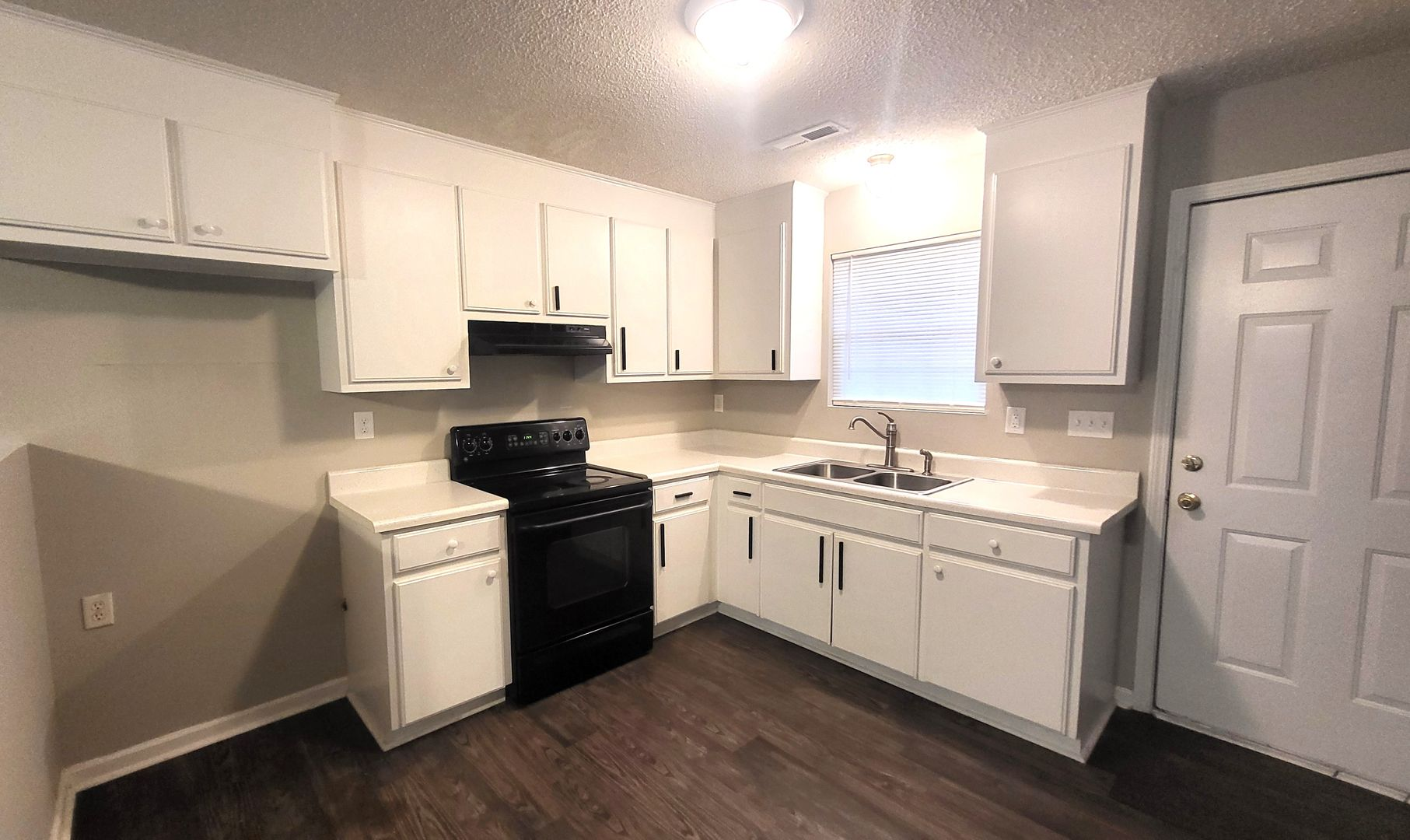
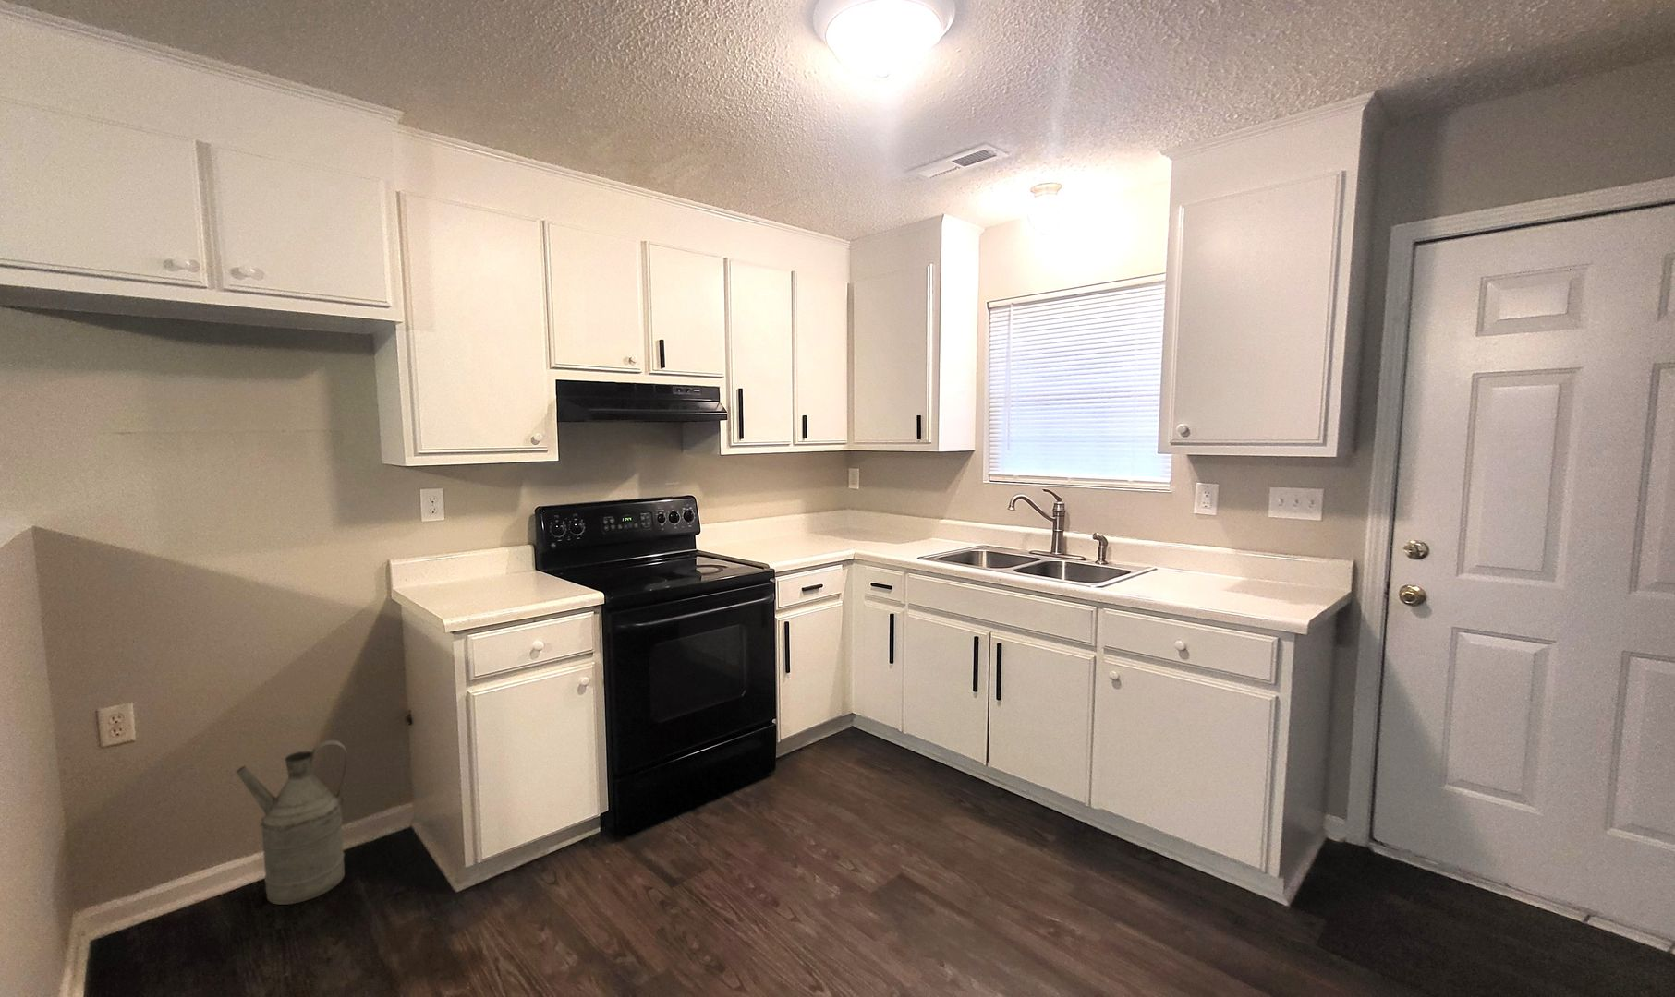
+ watering can (296, 818)
